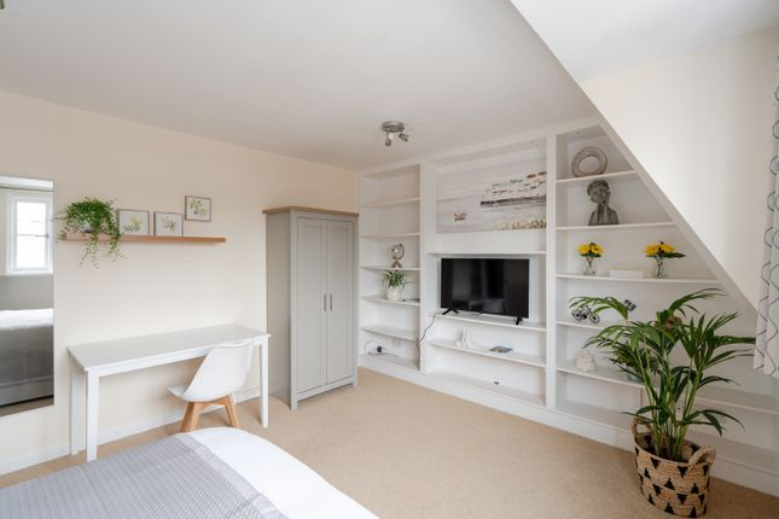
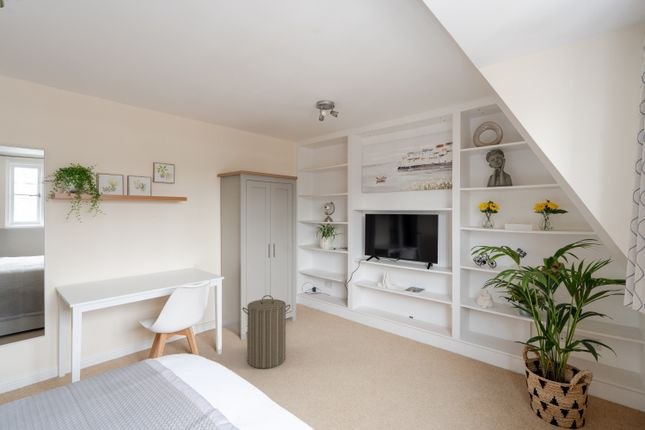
+ laundry hamper (266, 327)
